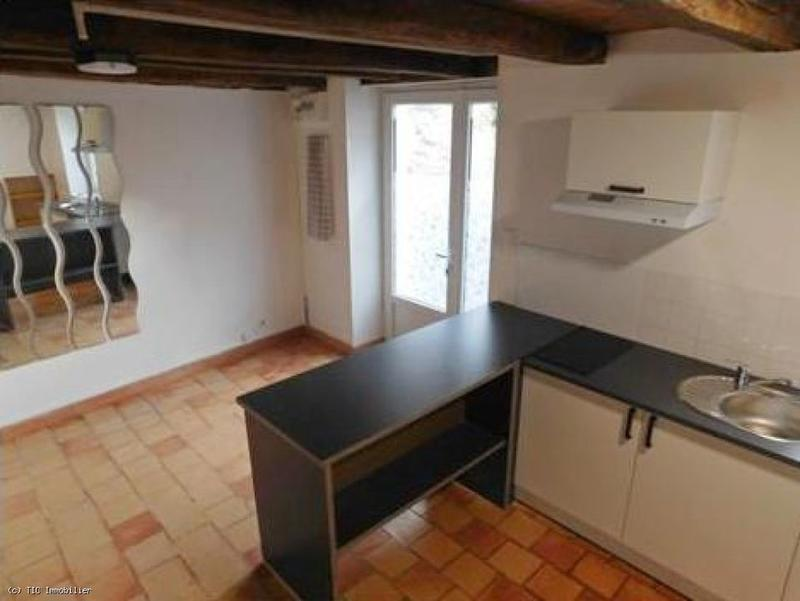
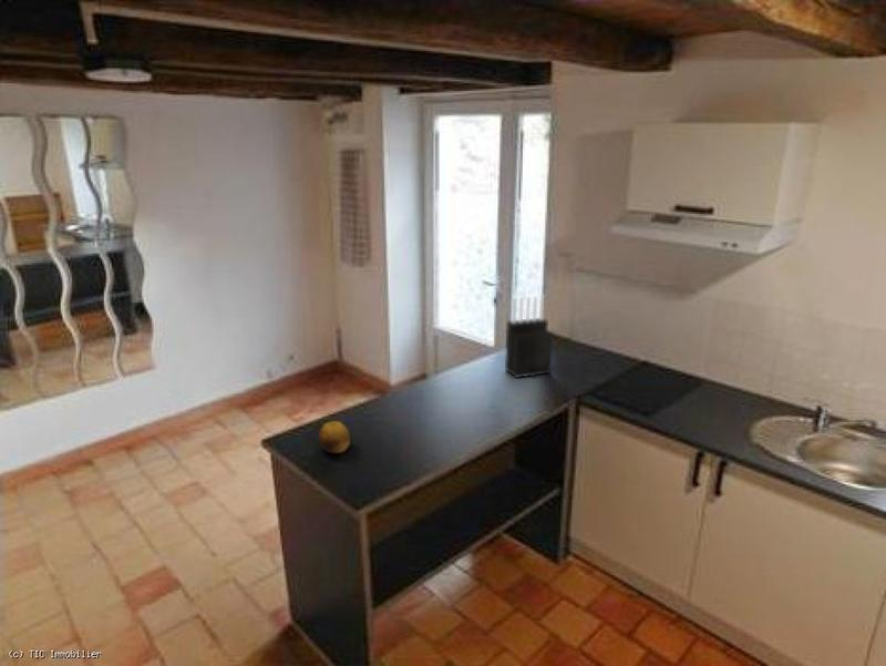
+ fruit (333, 437)
+ knife block (530, 336)
